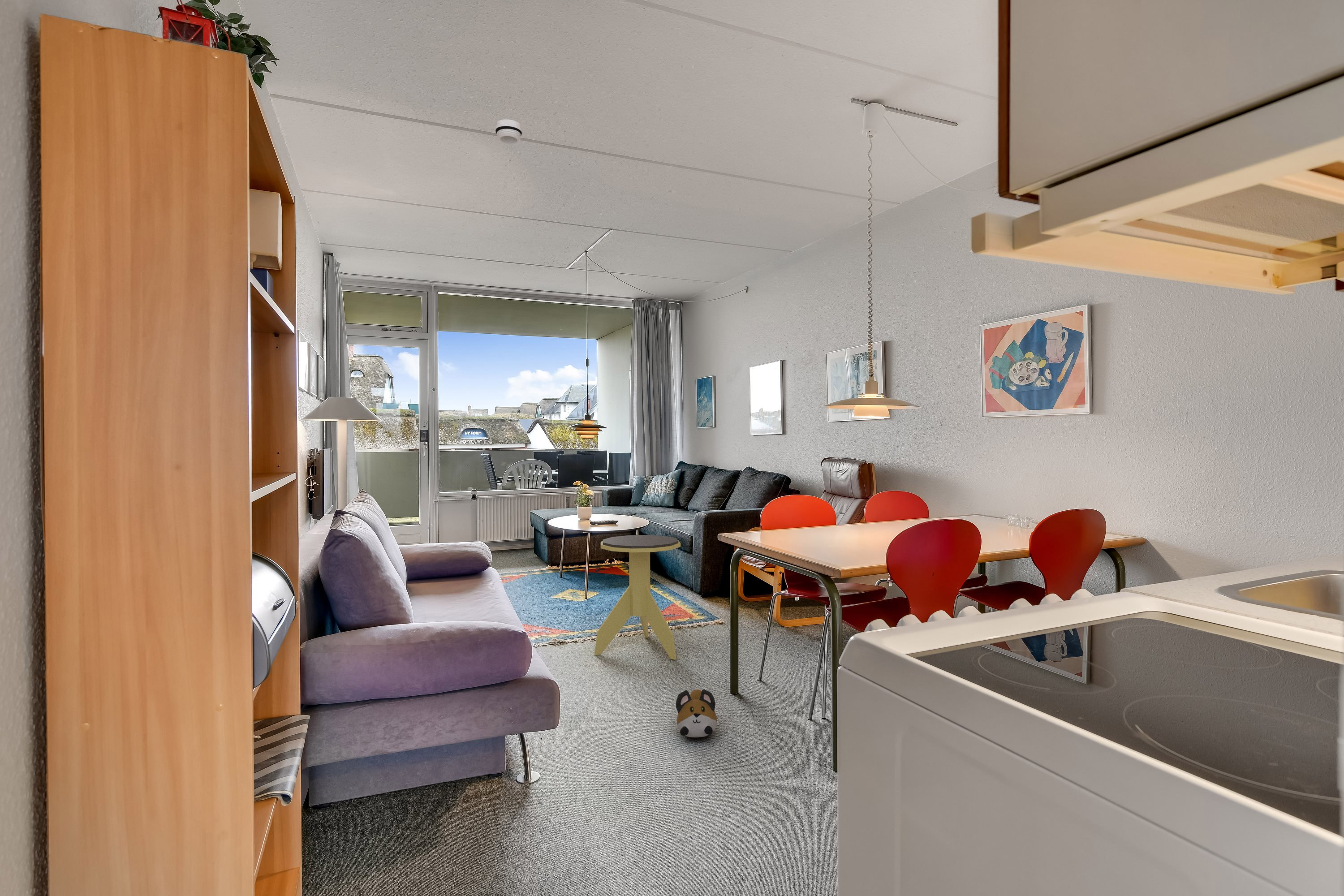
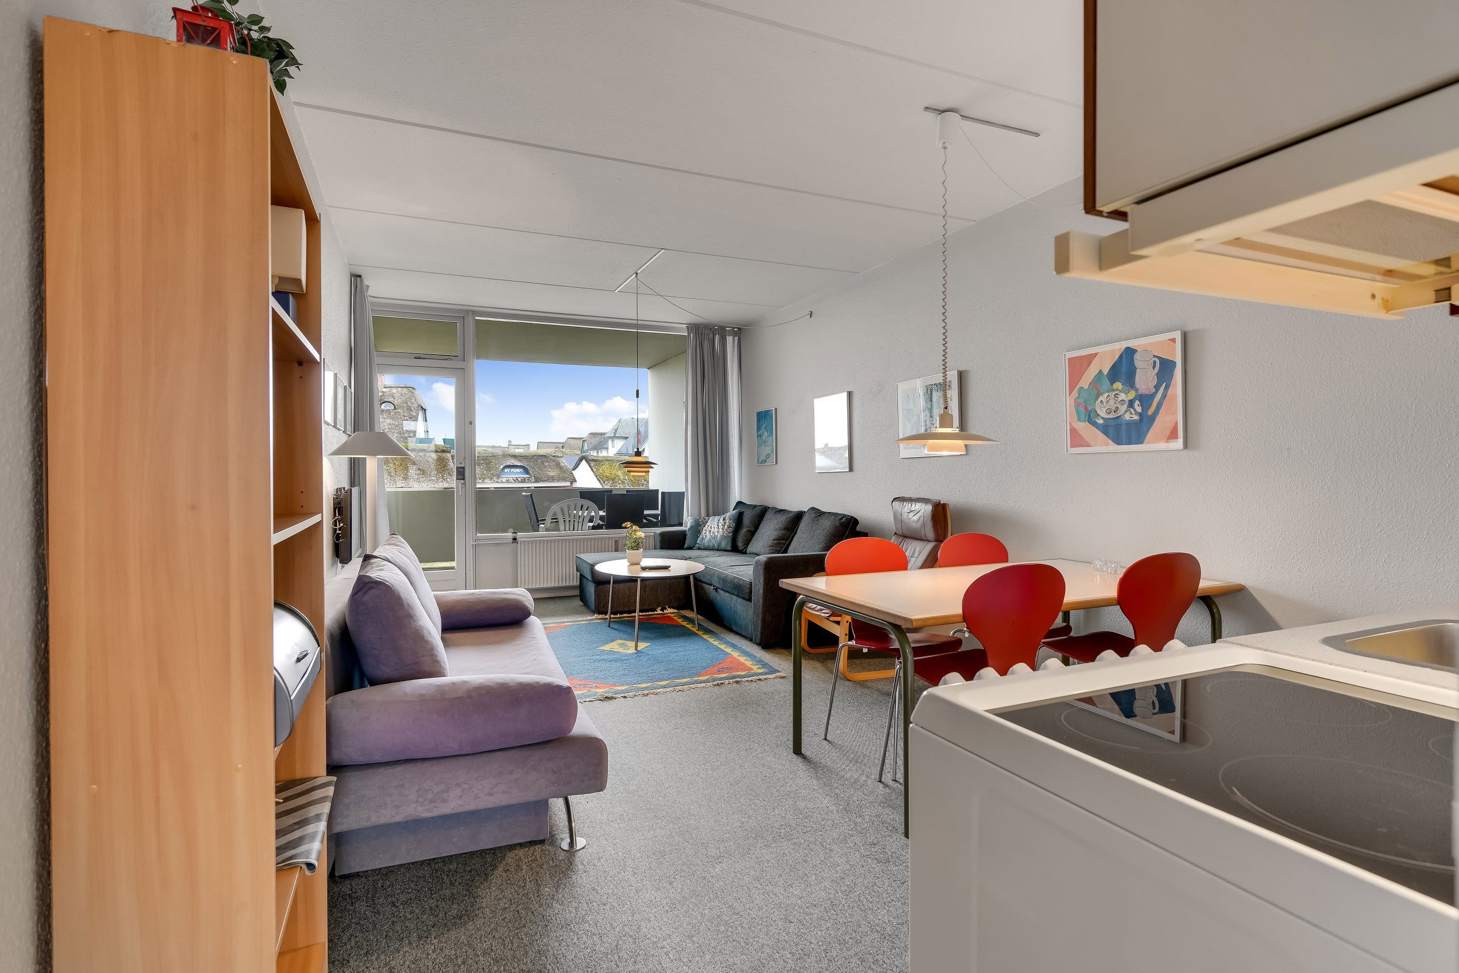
- smoke detector (508, 132)
- side table (642, 595)
- plush toy (697, 709)
